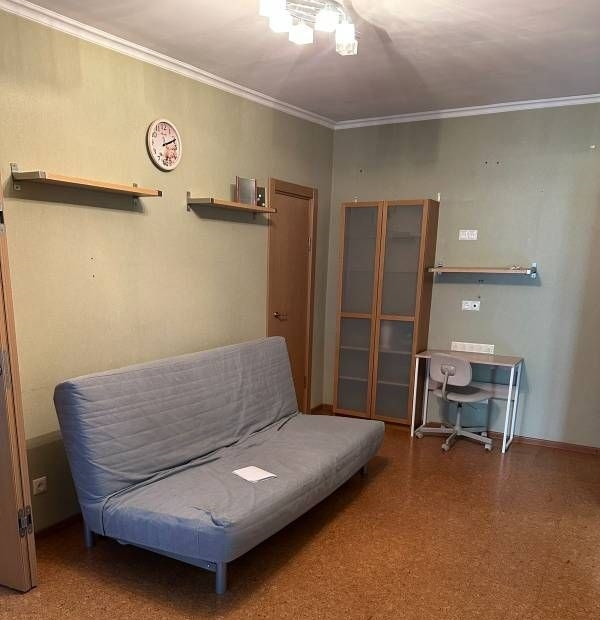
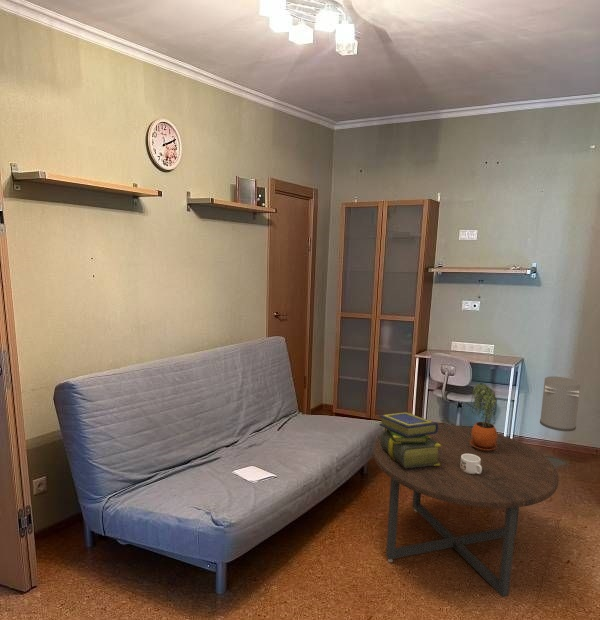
+ stack of books (407, 436)
+ mug (472, 465)
+ coffee table (457, 502)
+ potted plant (483, 416)
+ trash can (557, 422)
